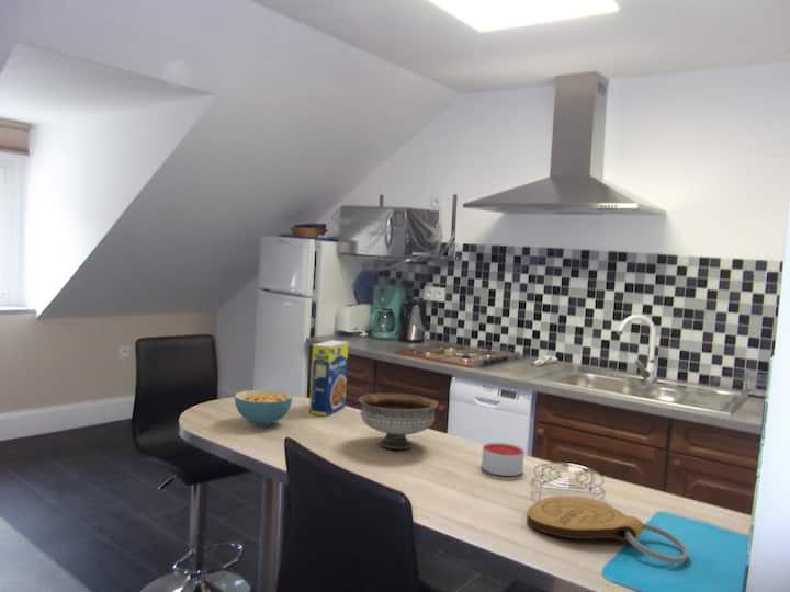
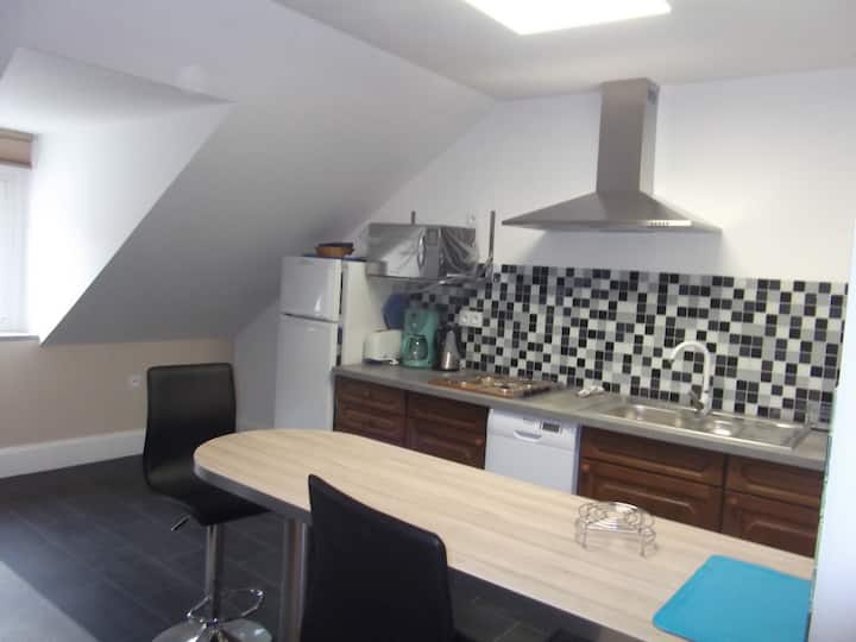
- cereal bowl (263, 409)
- bowl (396, 422)
- candle (503, 457)
- key chain (606, 524)
- legume (329, 376)
